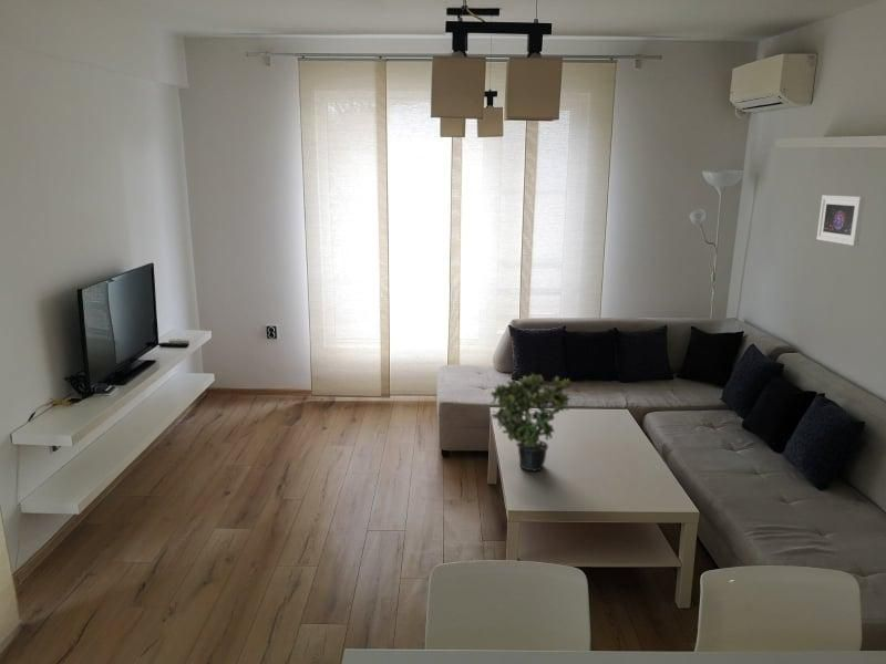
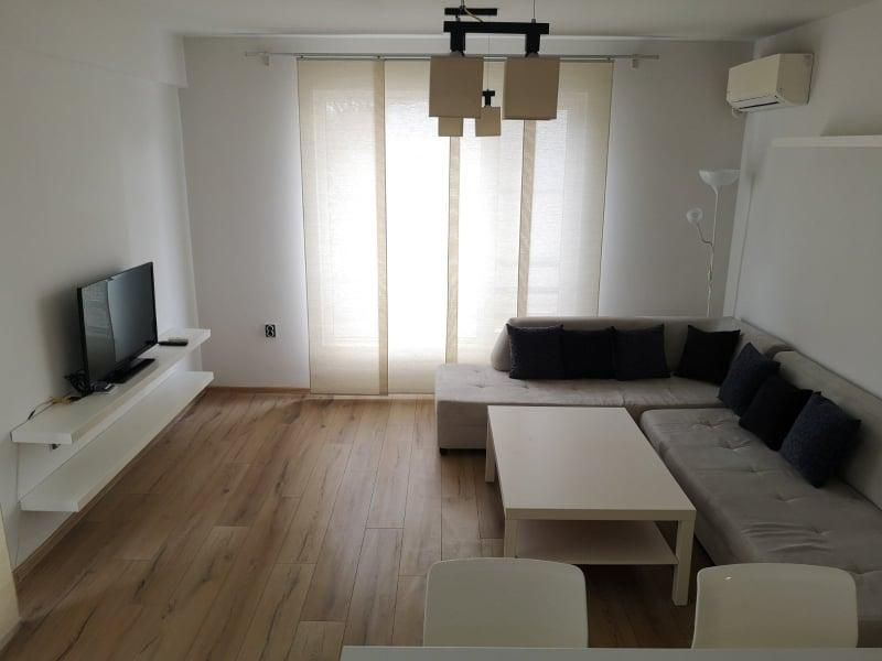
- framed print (838, 219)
- potted plant (530, 419)
